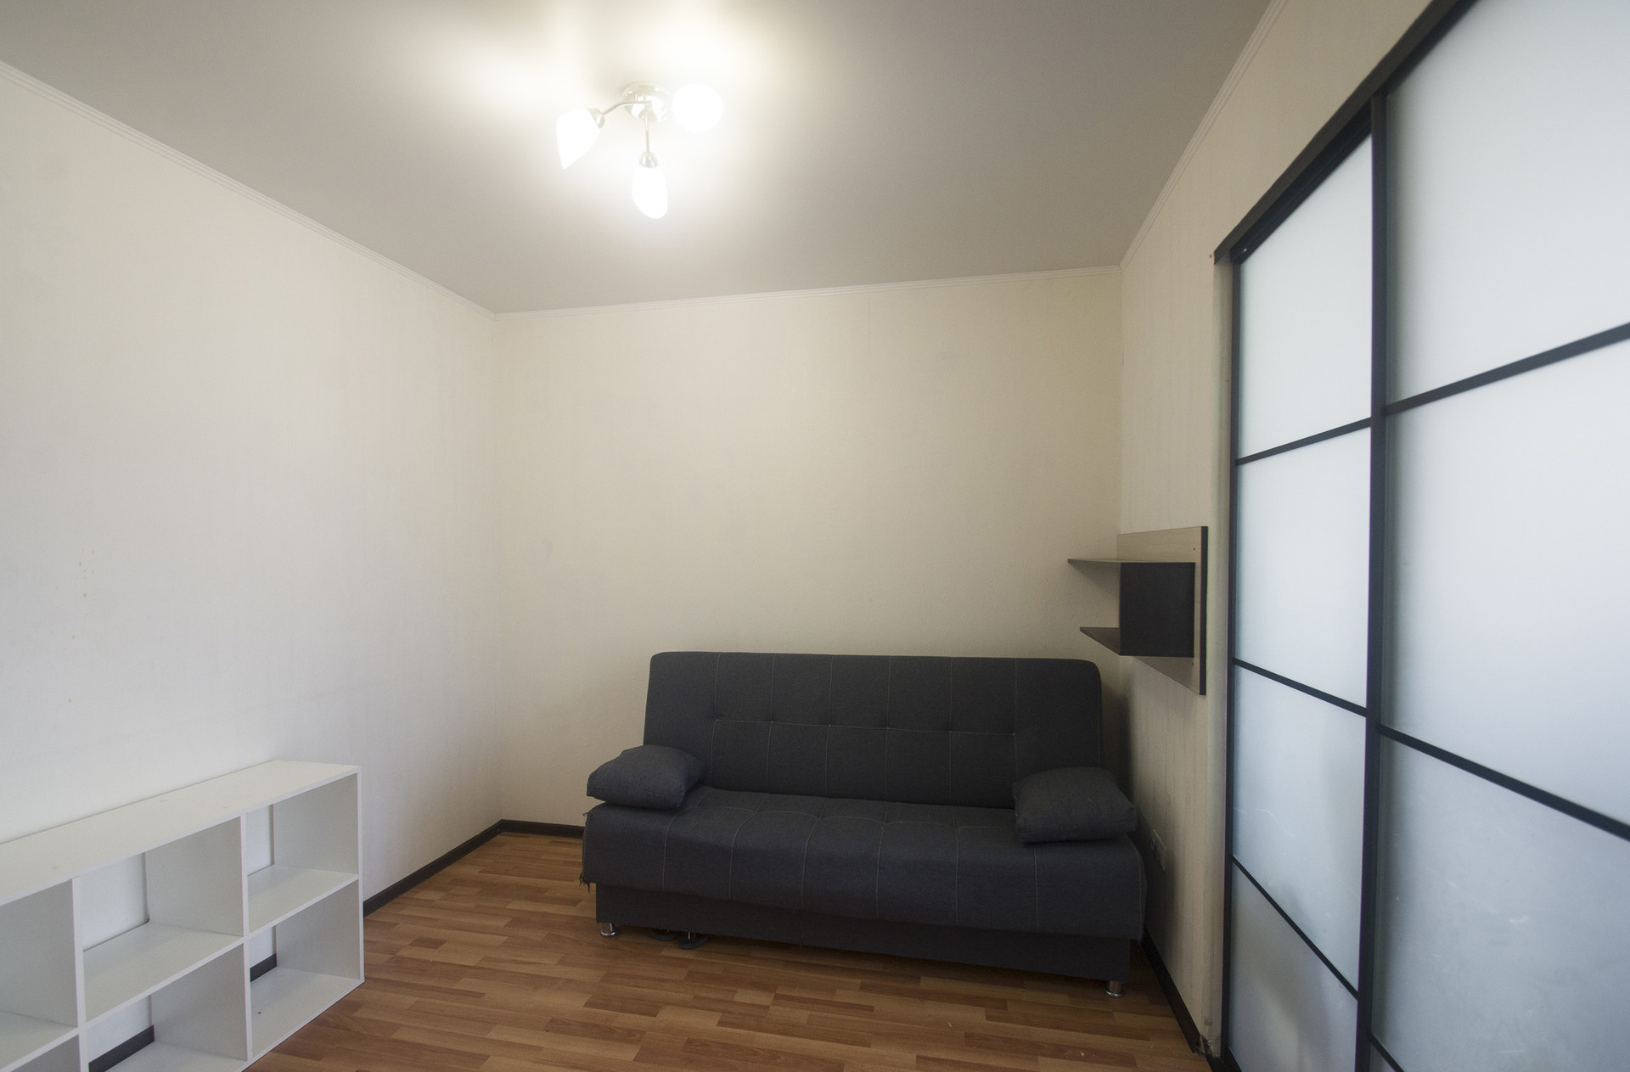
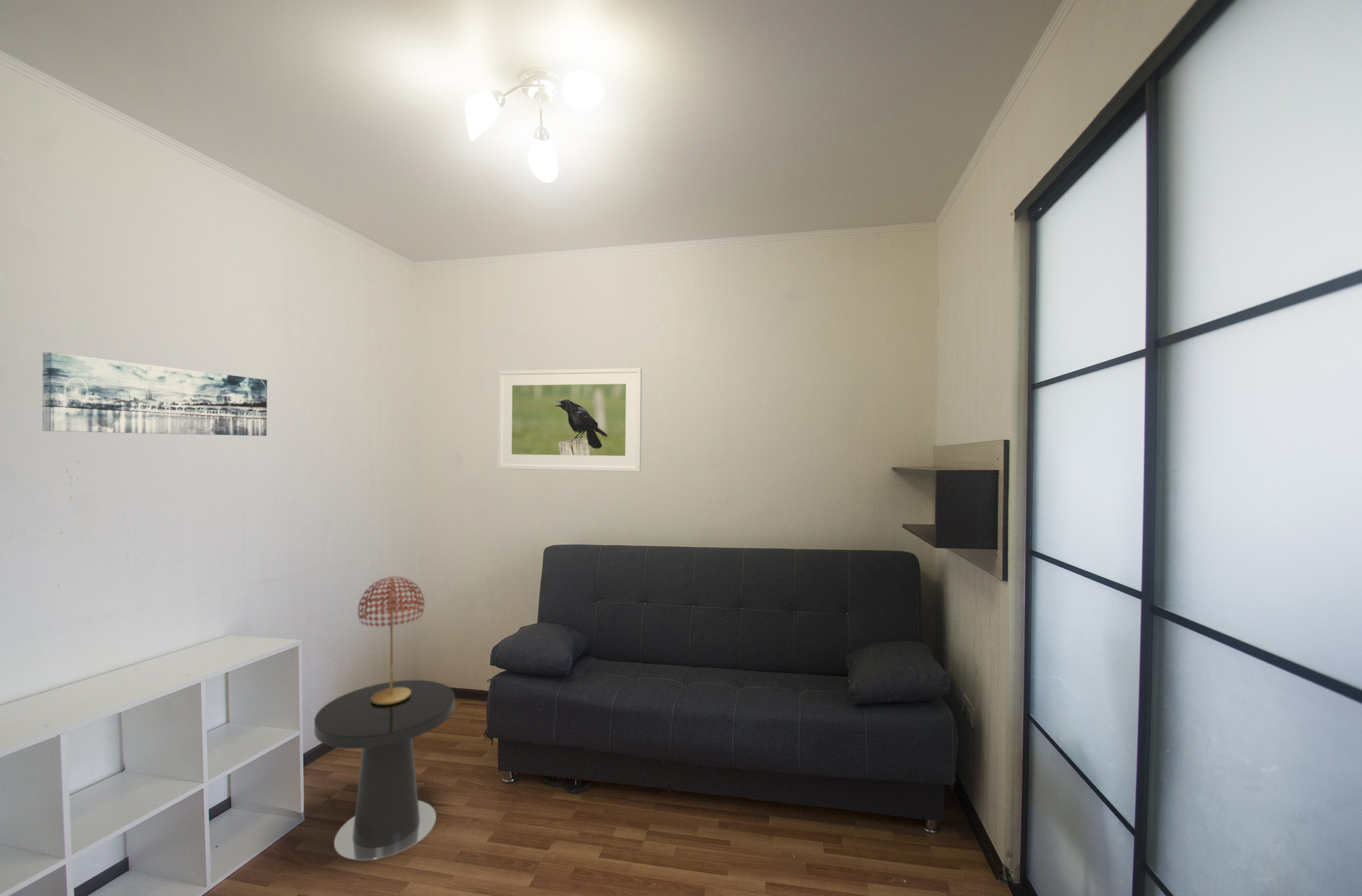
+ wall art (173, 401)
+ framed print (568, 419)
+ table lamp (392, 637)
+ side table (387, 766)
